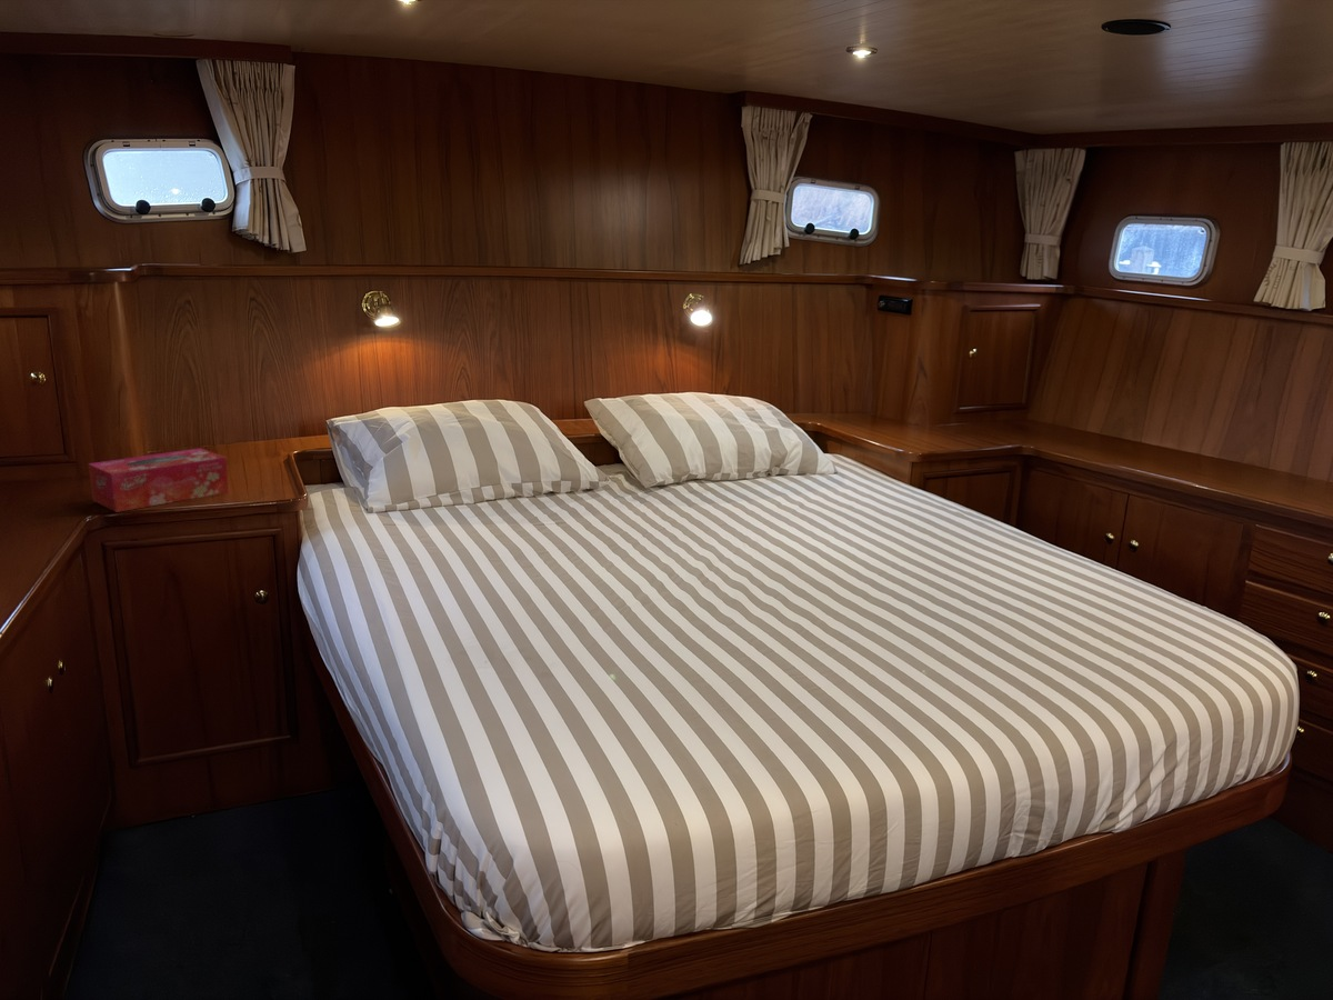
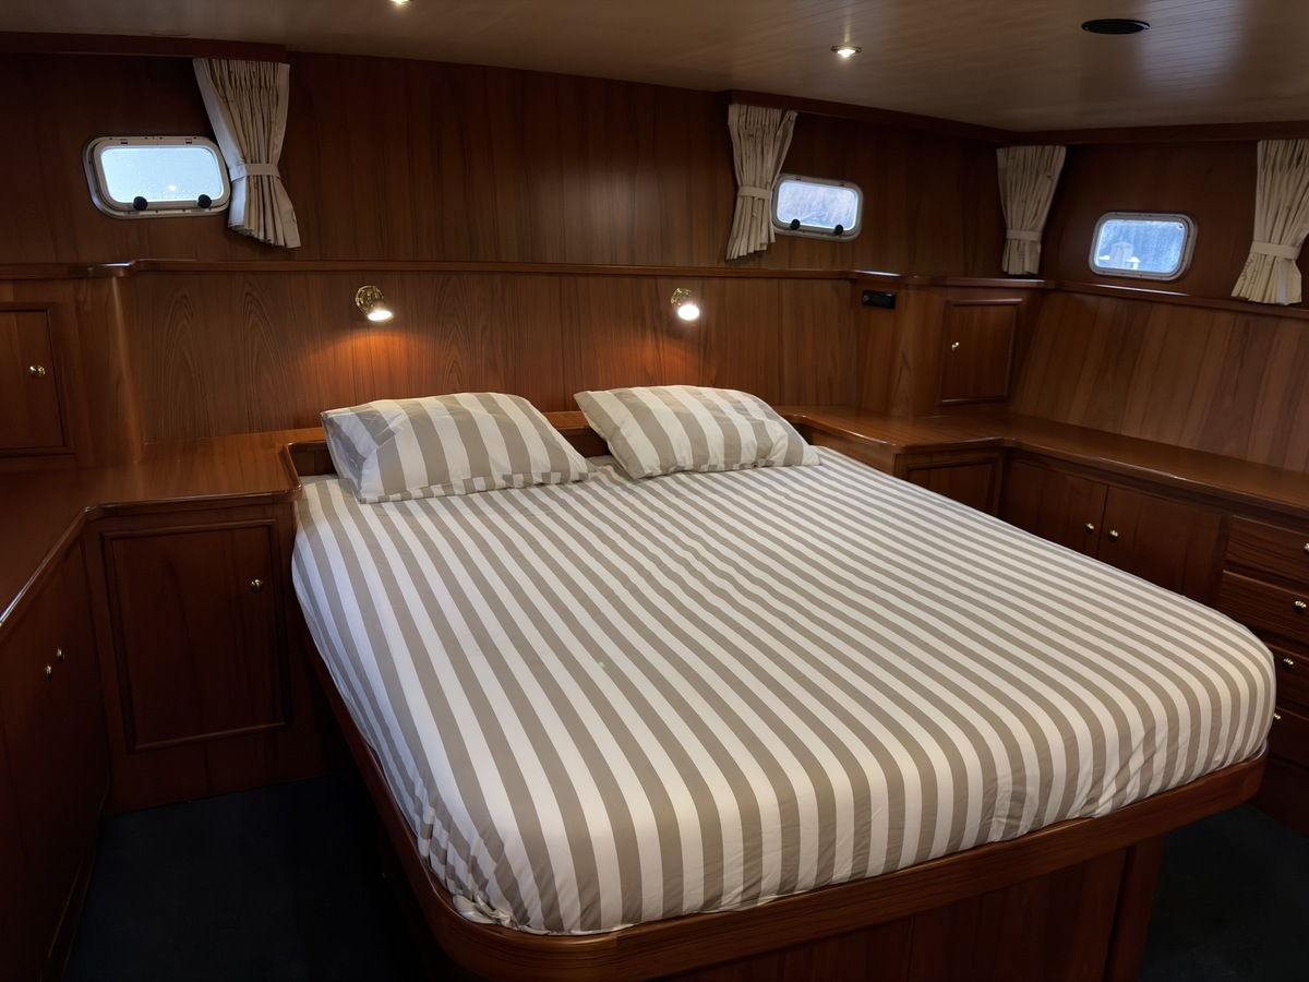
- tissue box (160, 478)
